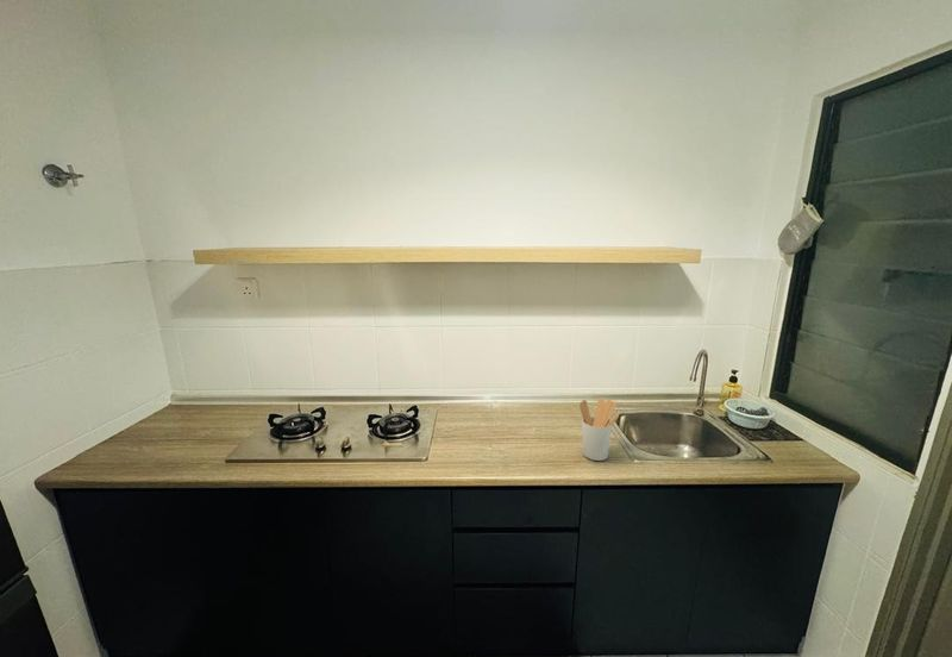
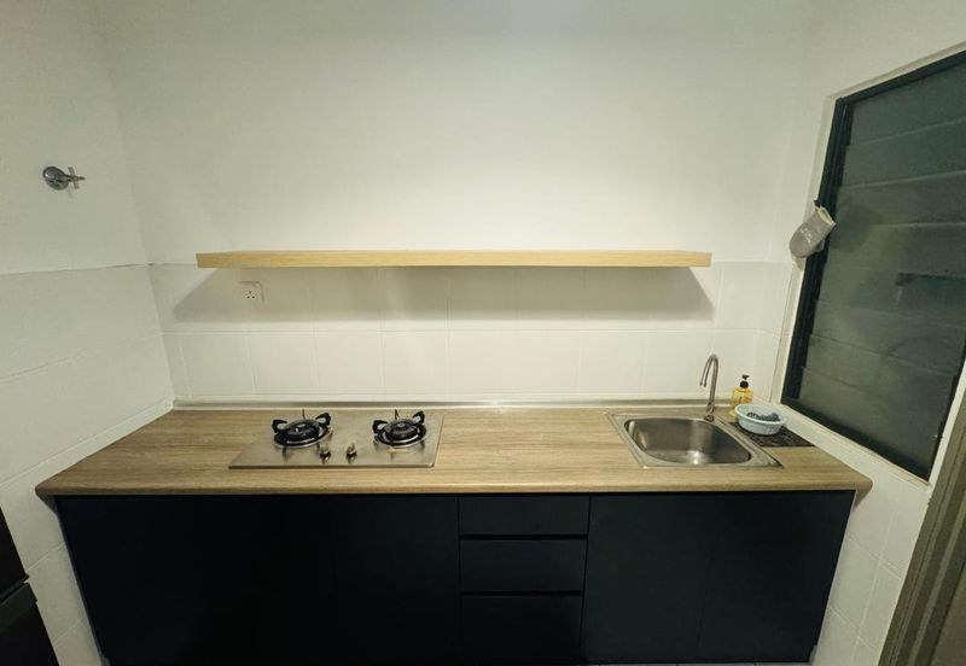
- utensil holder (599, 426)
